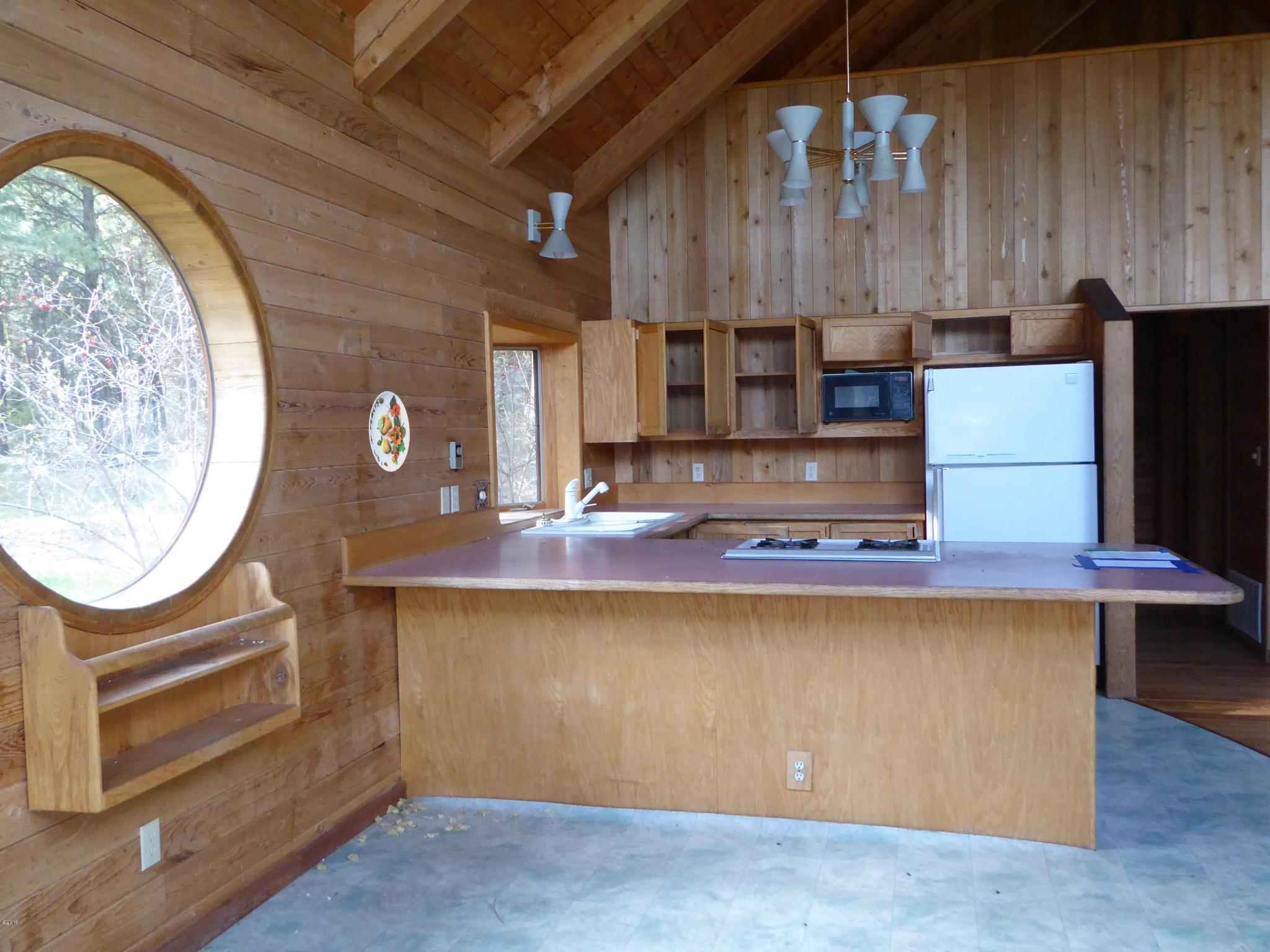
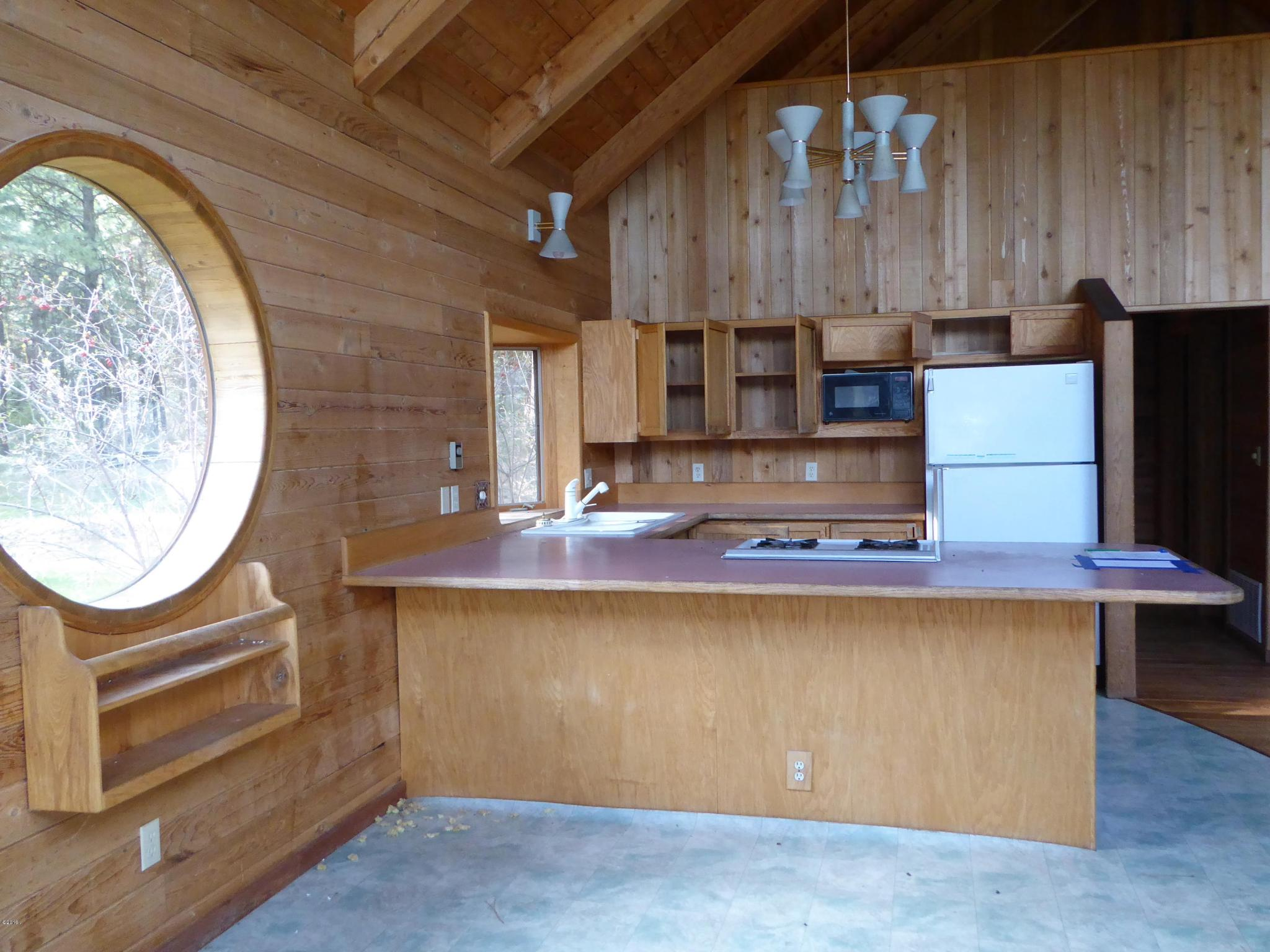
- decorative plate (388, 431)
